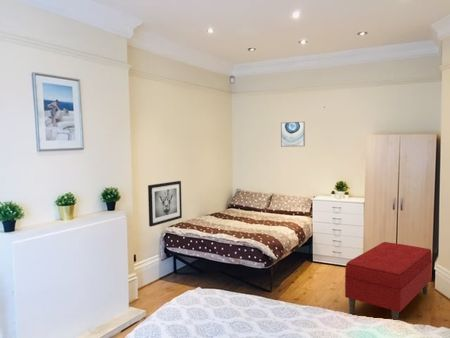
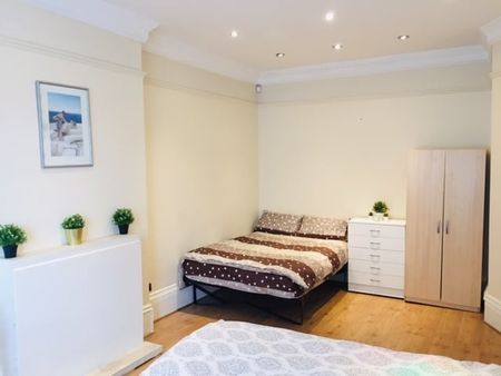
- bench (390, 279)
- wall art (165, 202)
- wall art (292, 134)
